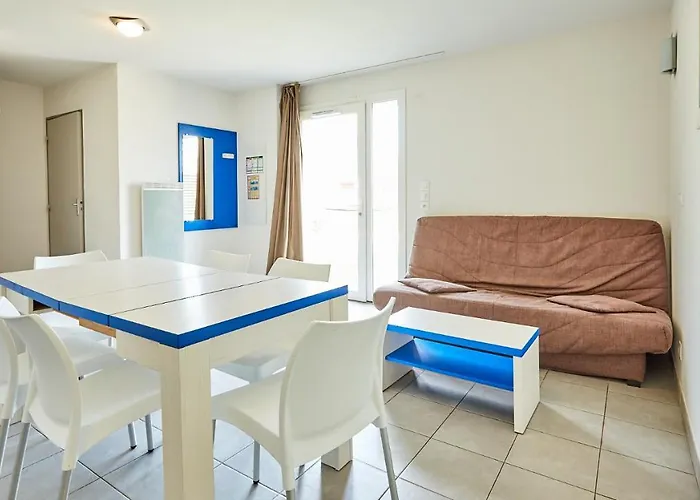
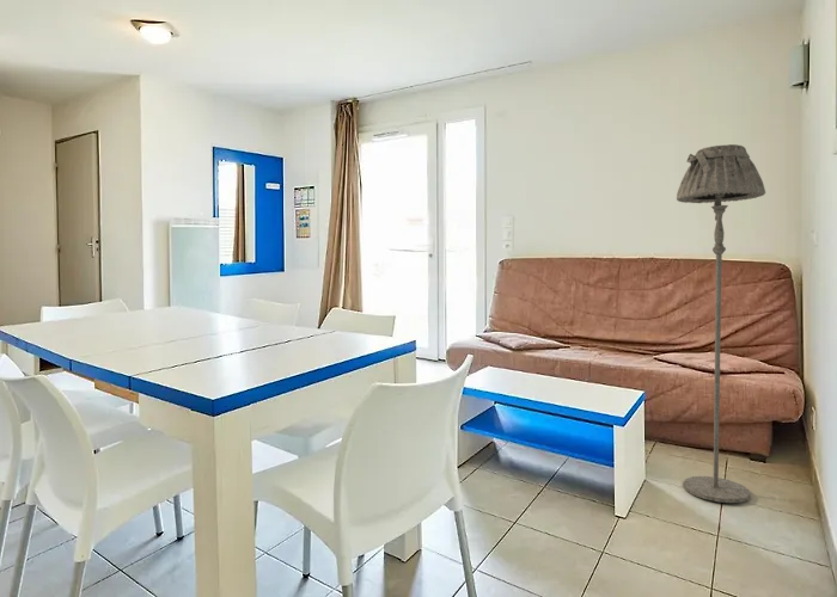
+ floor lamp (717, 321)
